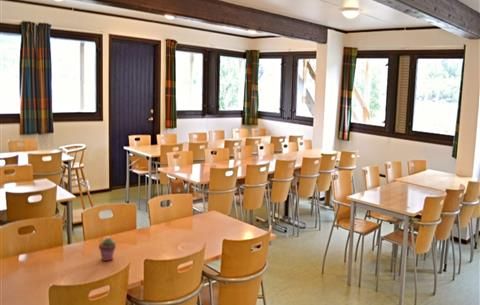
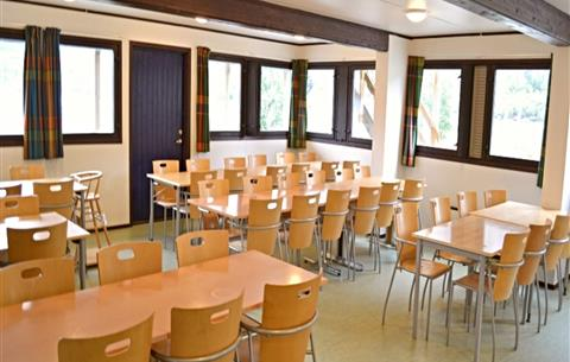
- potted succulent (107, 248)
